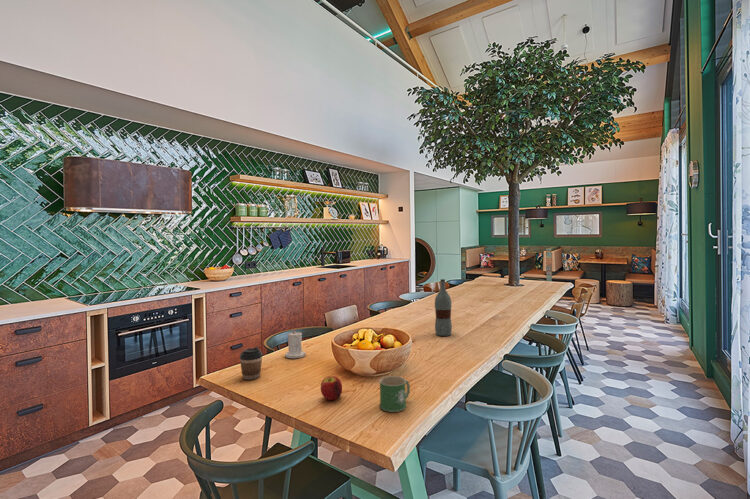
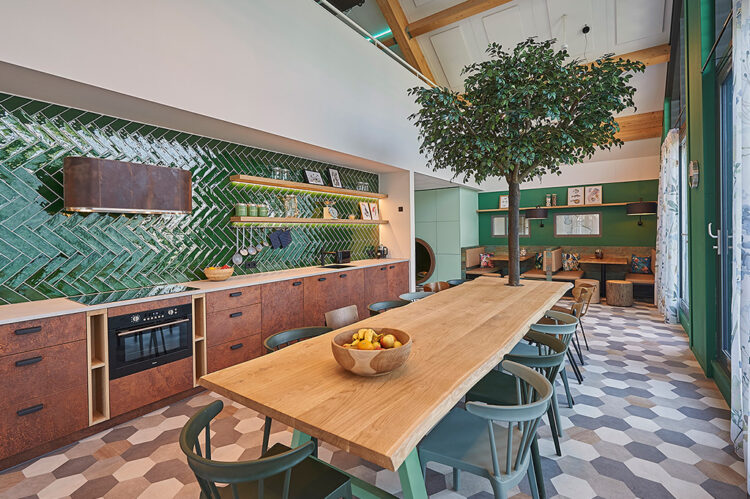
- candle (295, 342)
- coffee cup (251, 362)
- mug (396, 392)
- fruit (331, 387)
- bottle (443, 306)
